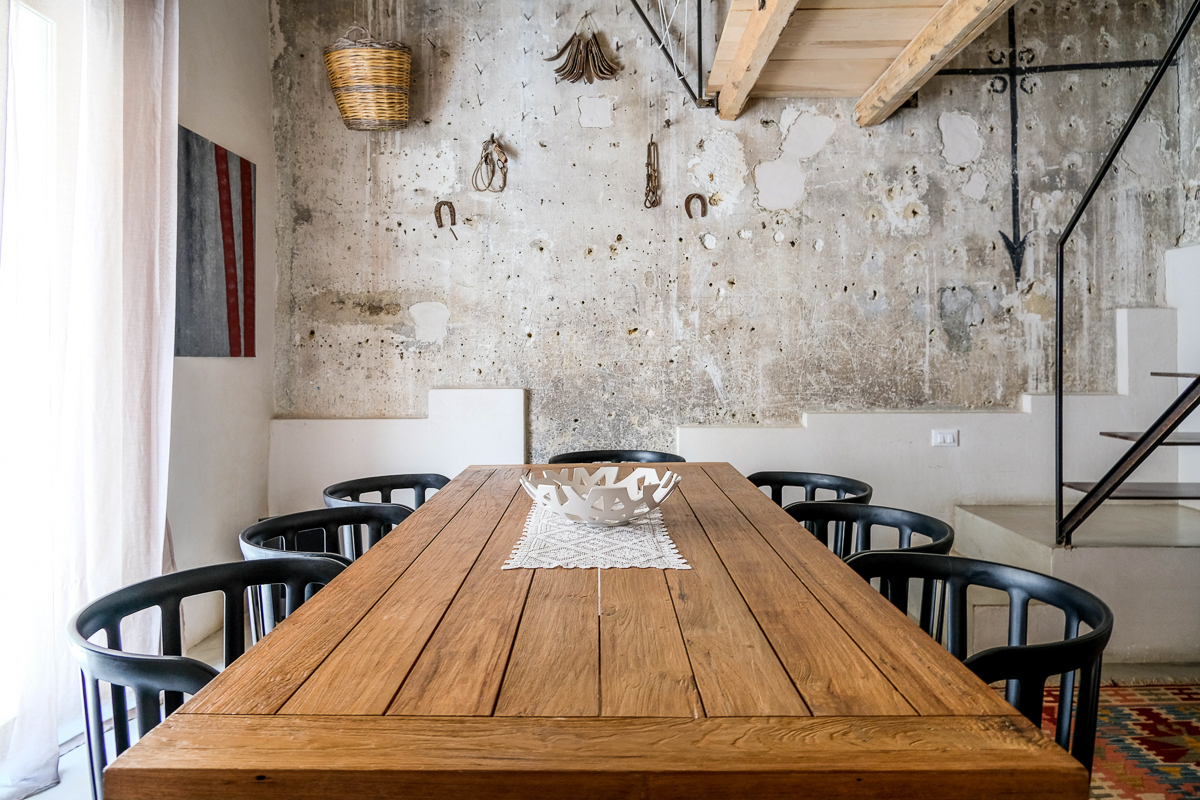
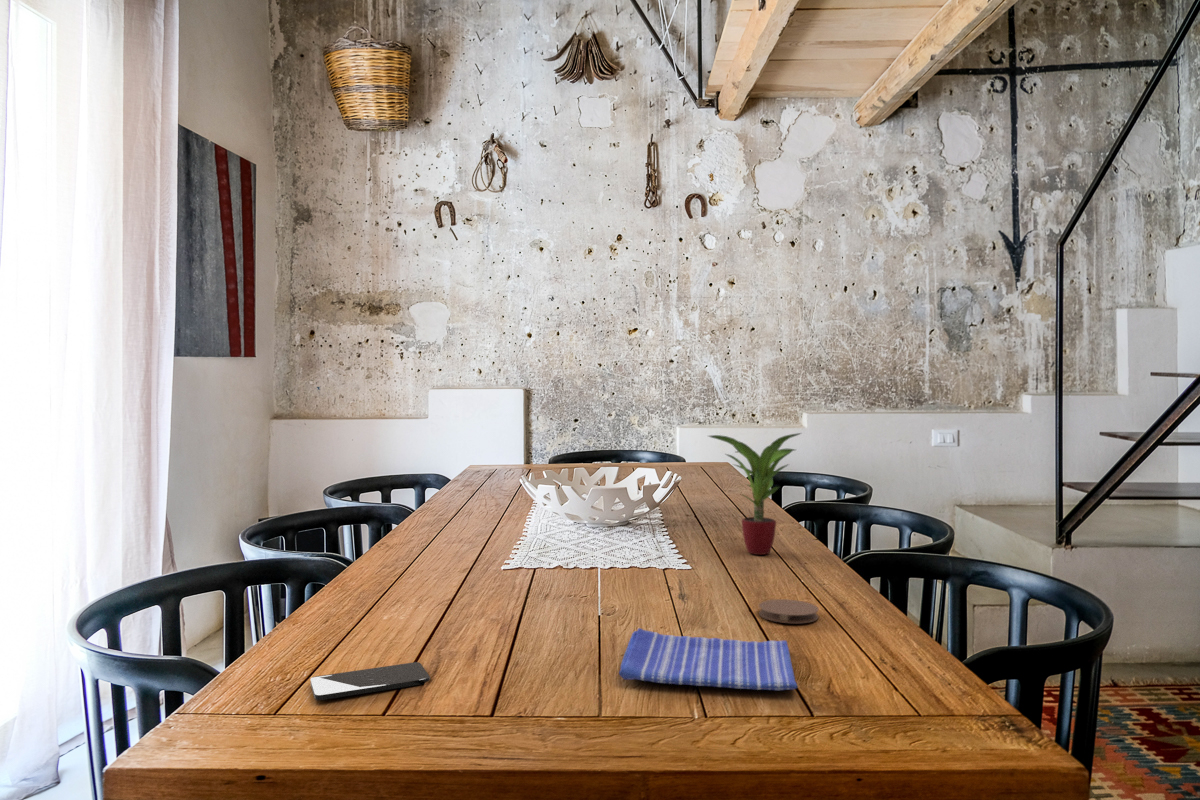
+ smartphone (370, 679)
+ coaster (788, 610)
+ dish towel (707, 657)
+ potted plant (752, 492)
